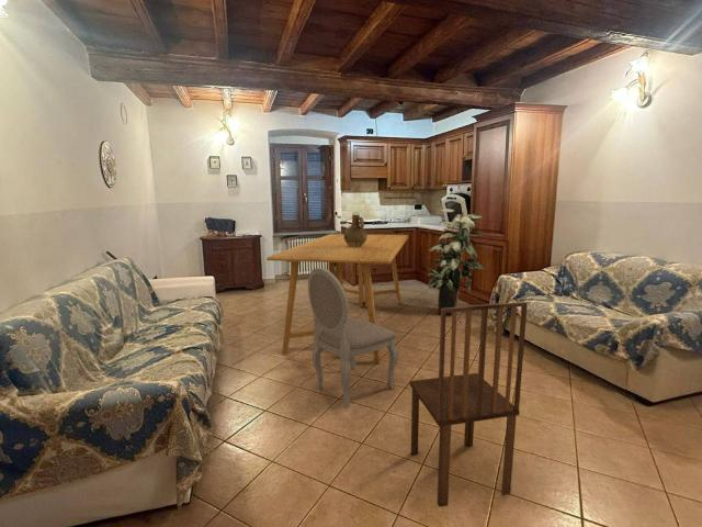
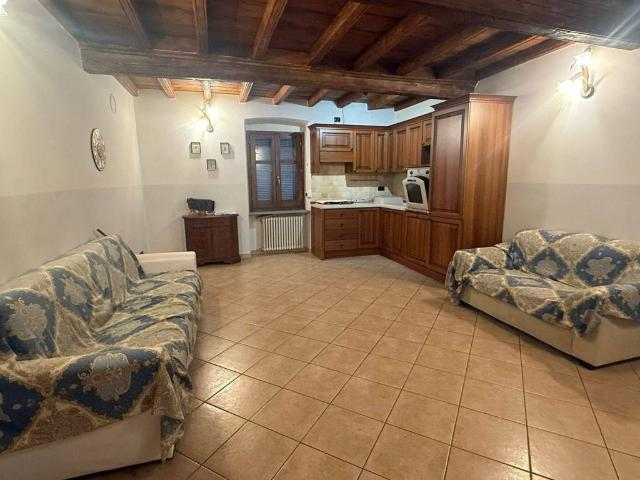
- indoor plant (452, 261)
- dining chair (460, 386)
- ceramic jug (354, 231)
- dining chair (353, 326)
- dining table (351, 289)
